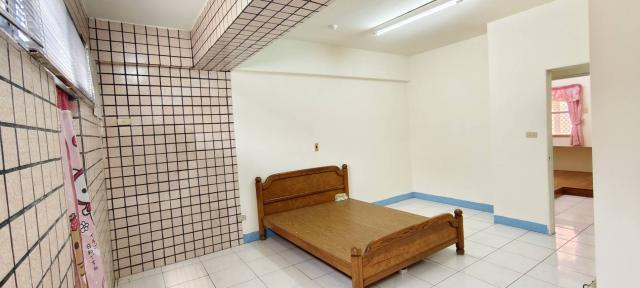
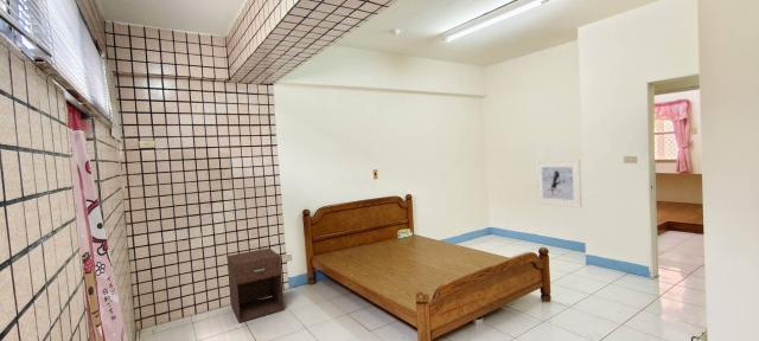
+ nightstand (255, 282)
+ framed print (556, 182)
